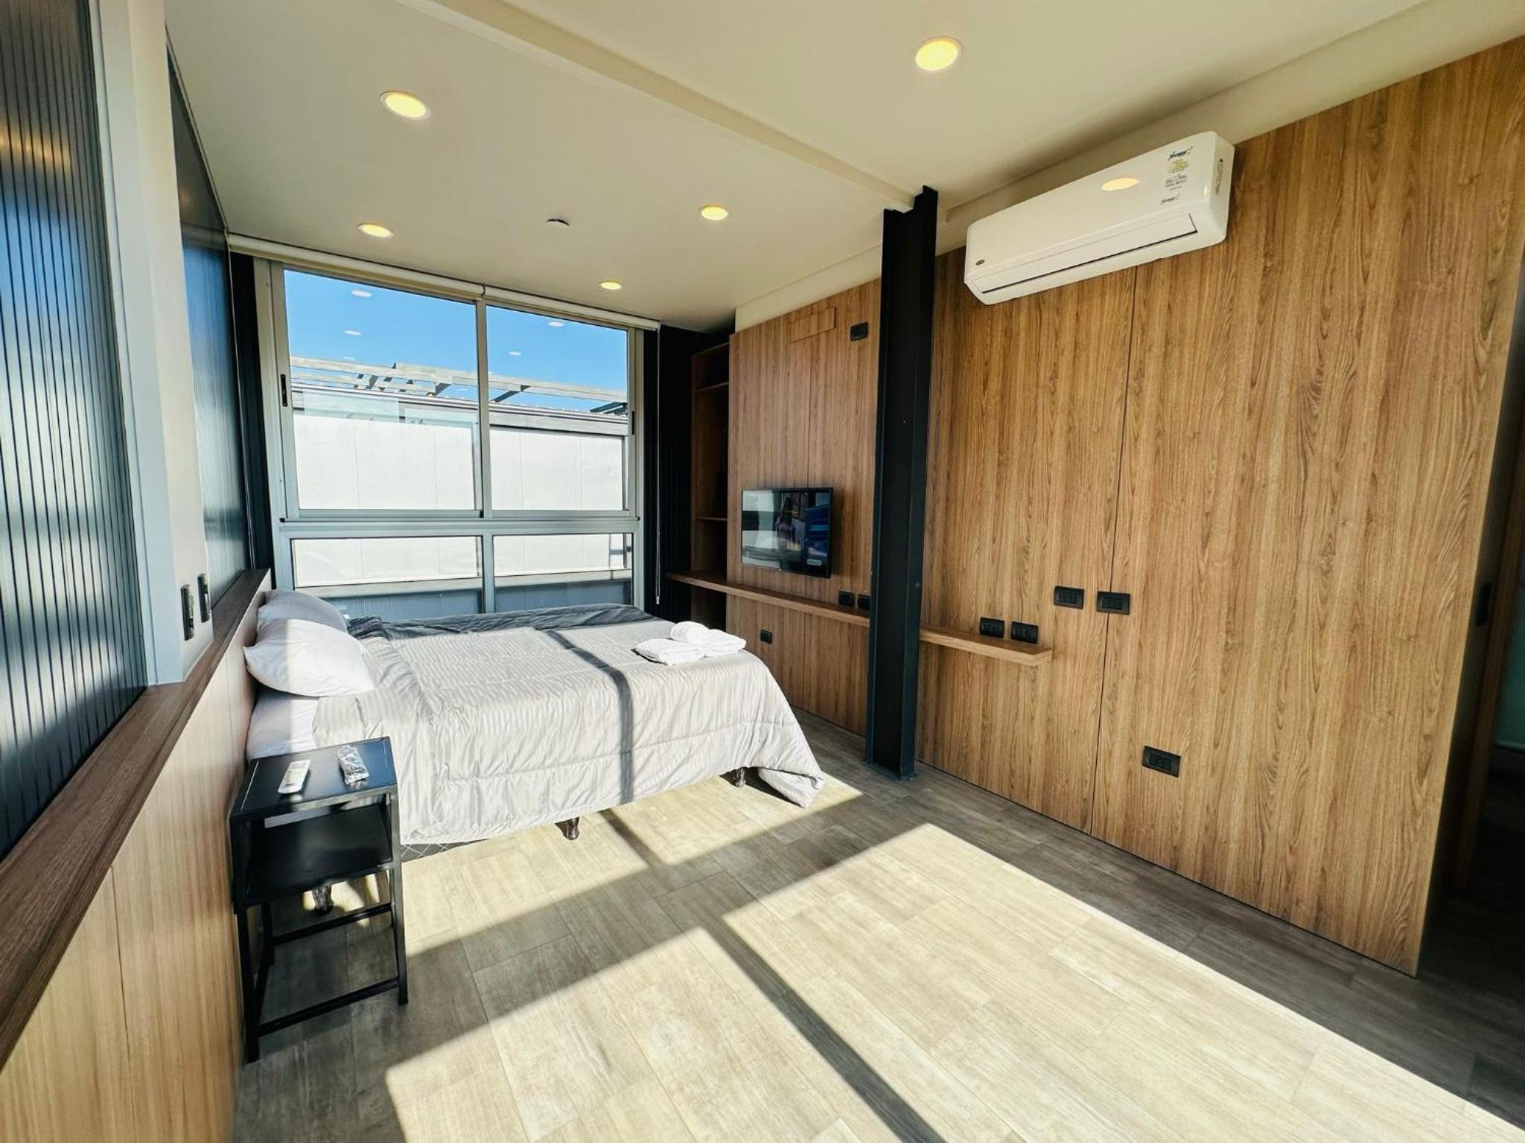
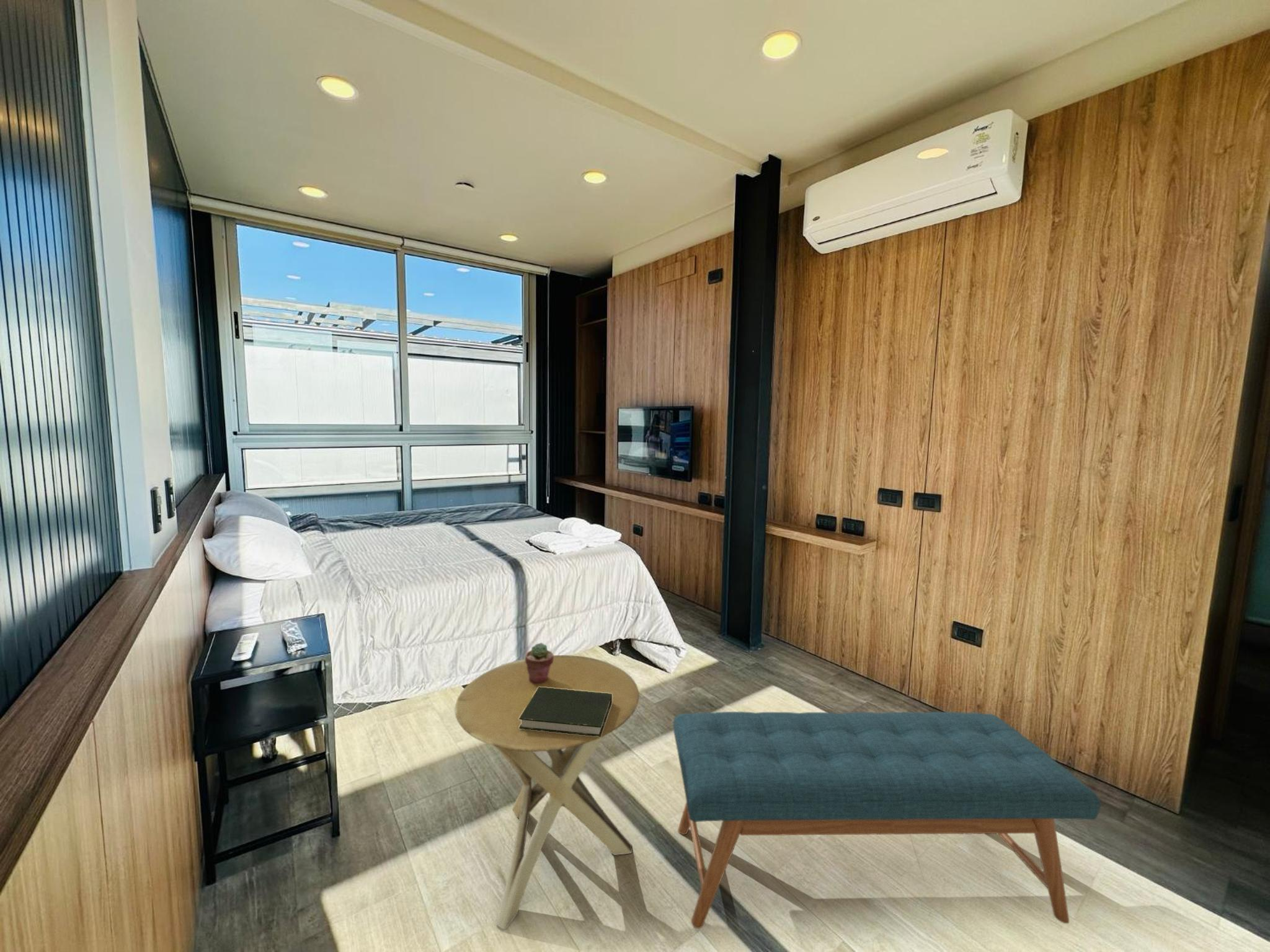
+ side table (549, 774)
+ potted succulent (539, 660)
+ bench (860, 806)
+ book (567, 709)
